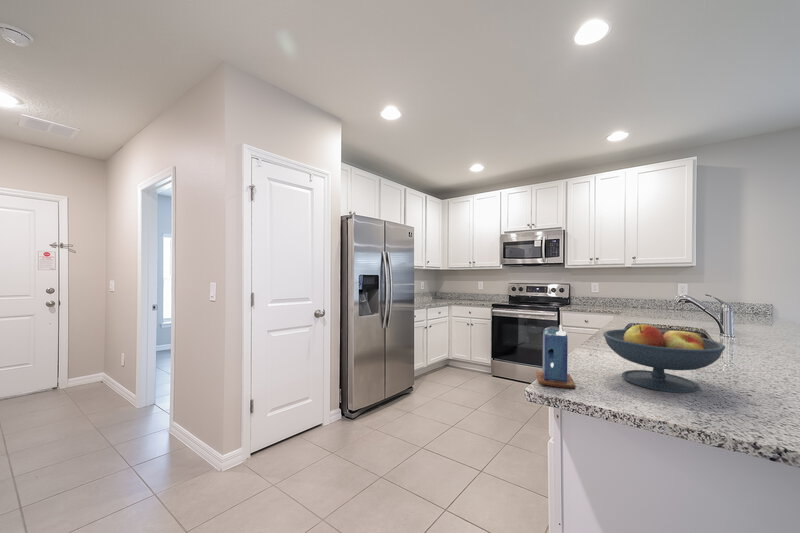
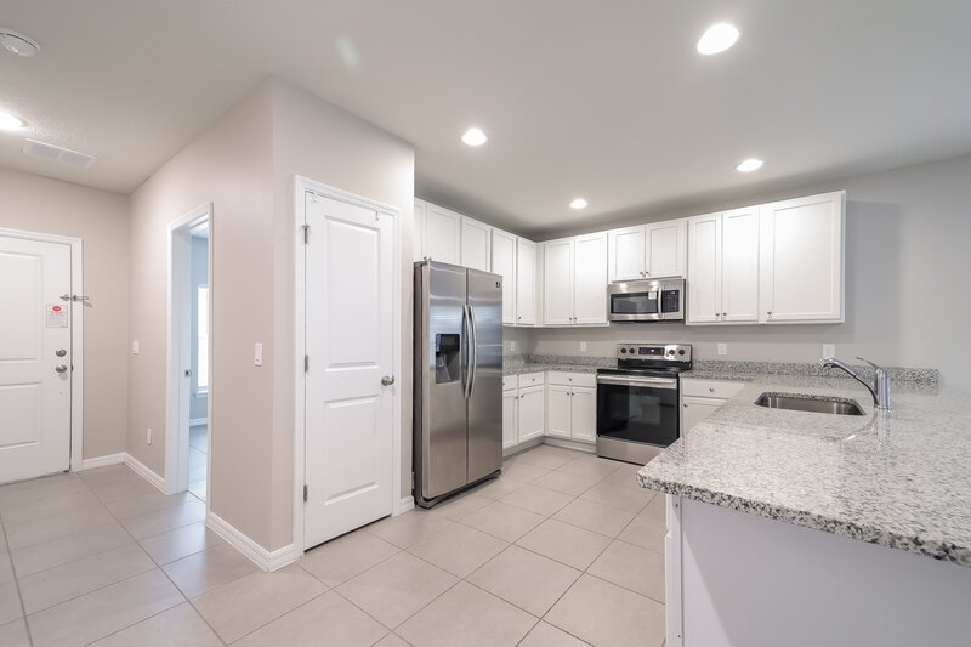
- fruit bowl (658, 352)
- candle (555, 352)
